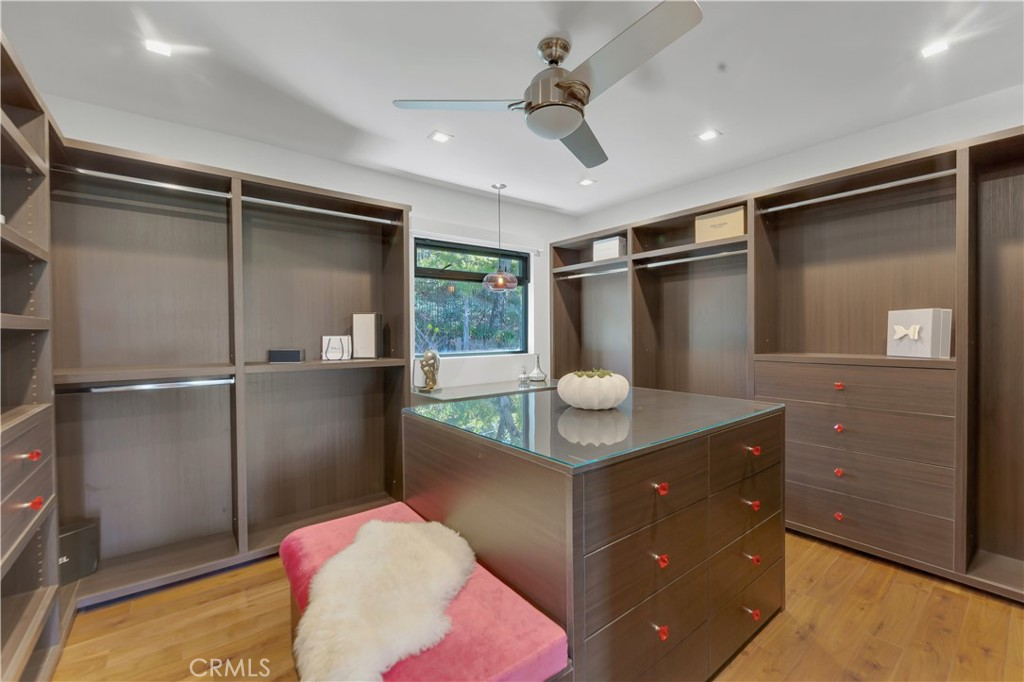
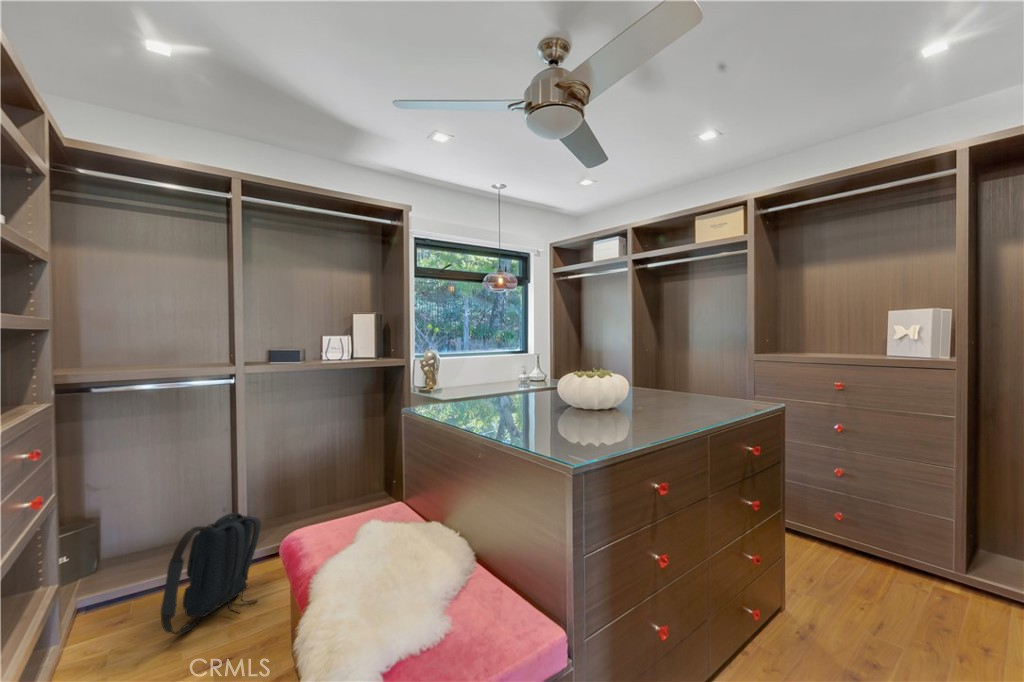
+ backpack (216, 566)
